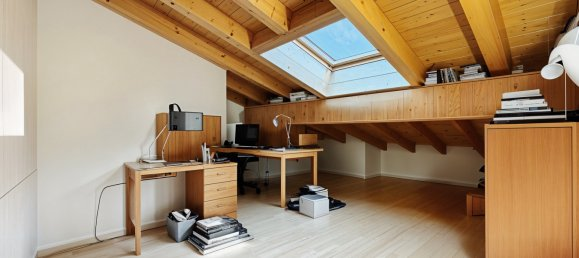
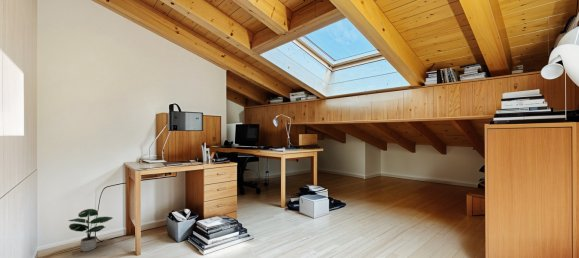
+ potted plant (91, 230)
